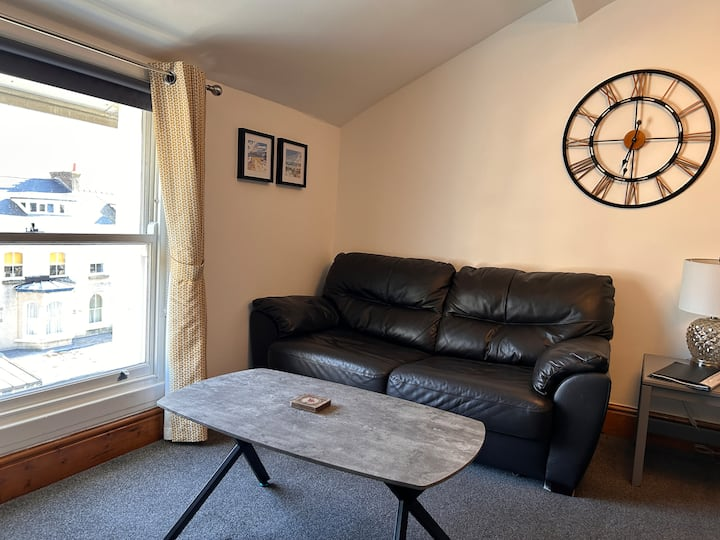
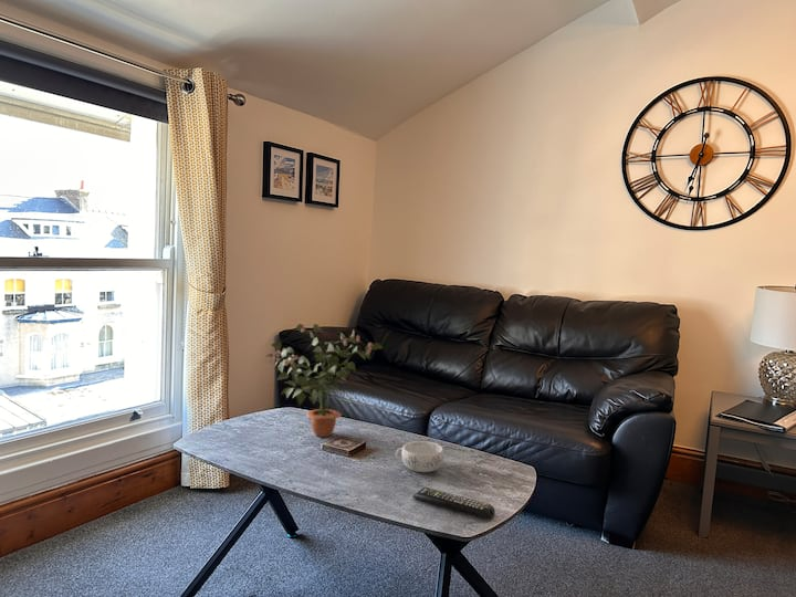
+ decorative bowl (419, 457)
+ potted plant (323, 379)
+ remote control (452, 502)
